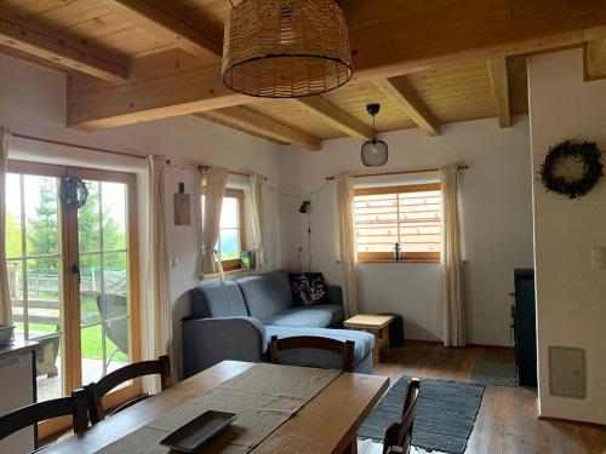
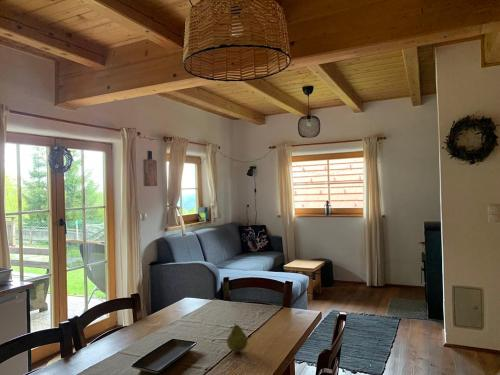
+ fruit (237, 336)
